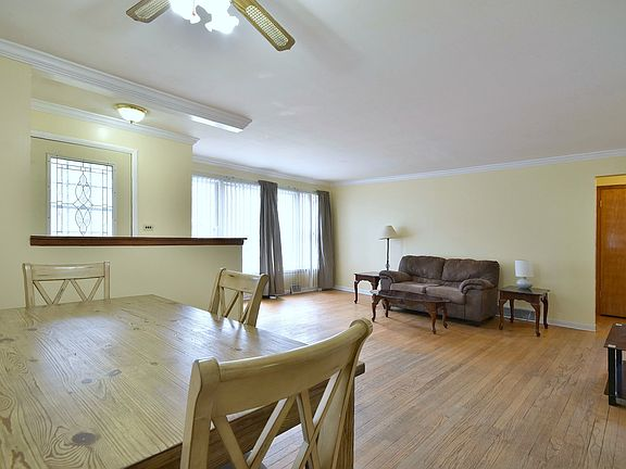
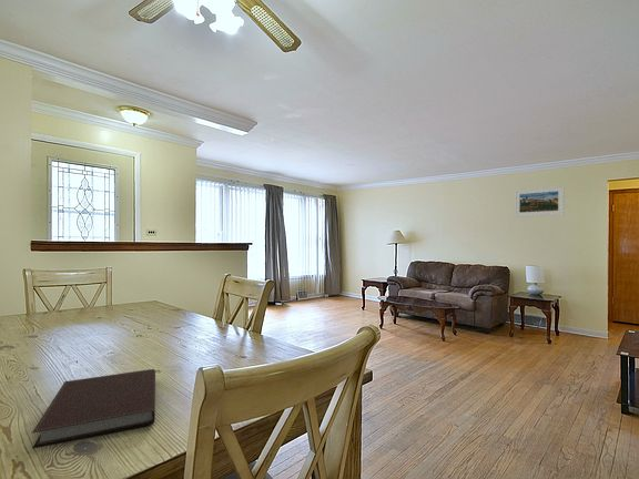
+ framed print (538, 202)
+ notebook (105, 400)
